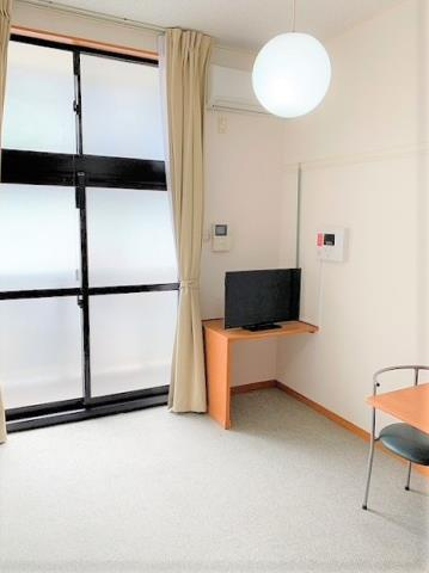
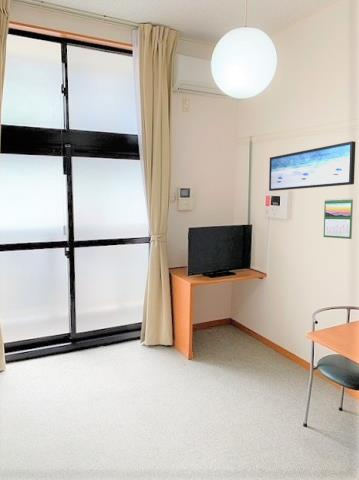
+ calendar (337, 218)
+ wall art (306, 169)
